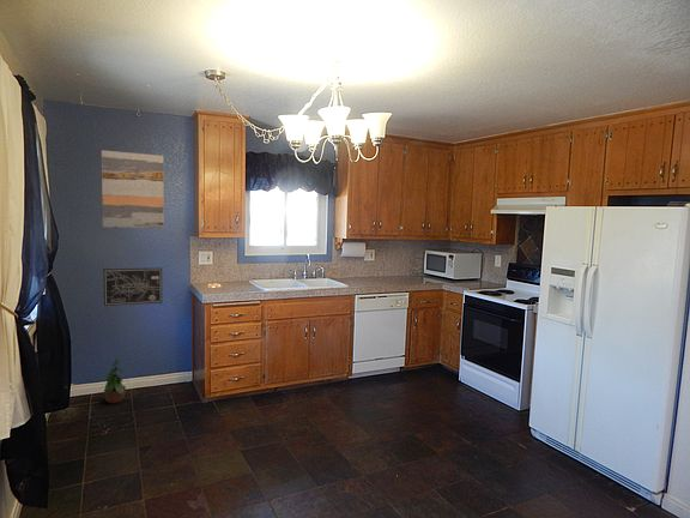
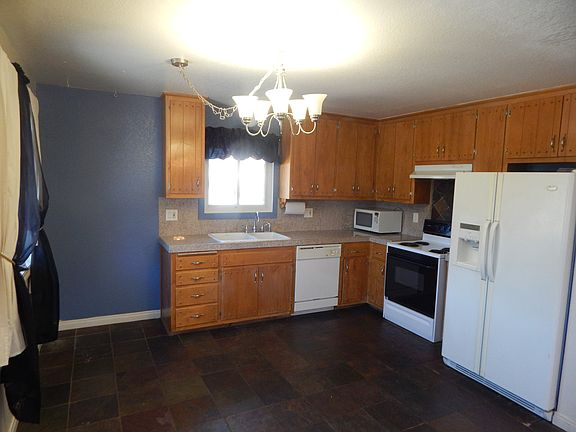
- wall art (133, 285)
- wall art (133, 191)
- potted plant (116, 379)
